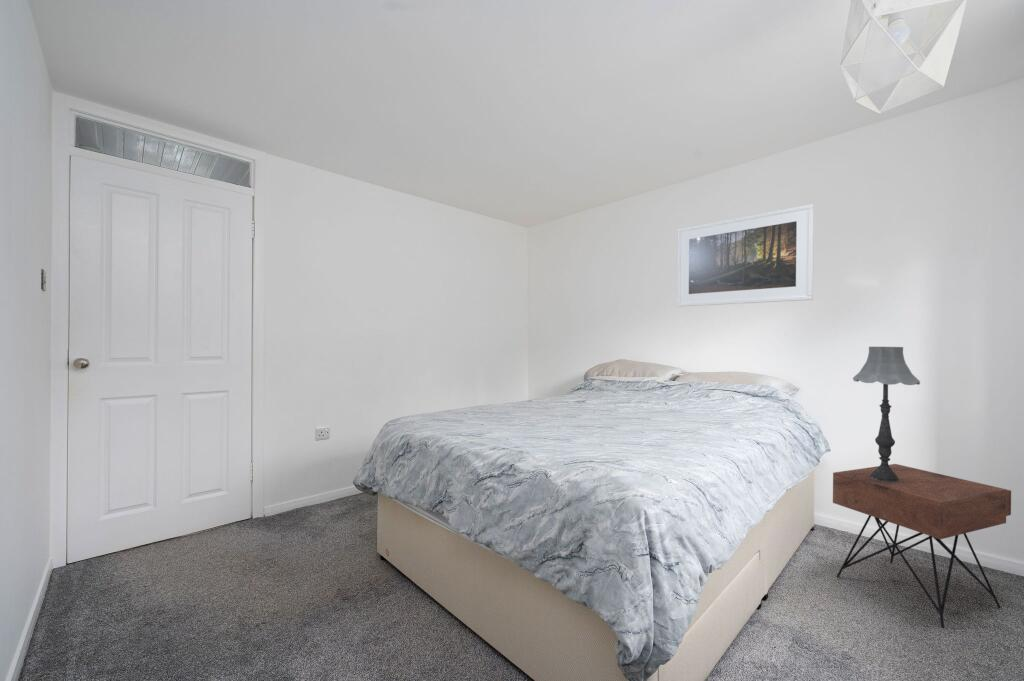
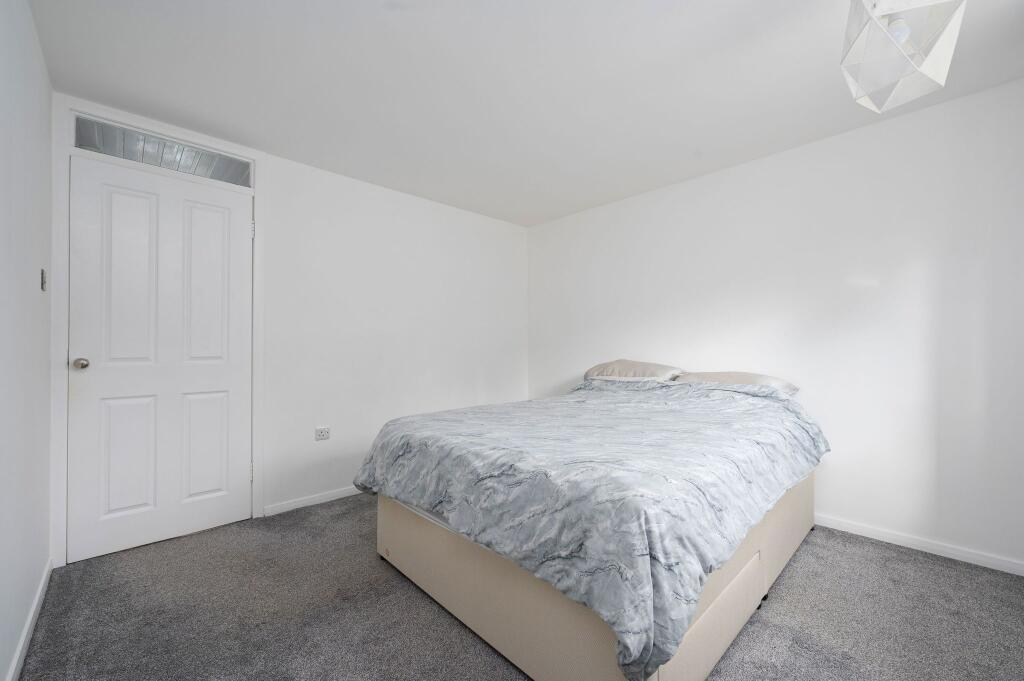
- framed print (738, 260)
- nightstand (920, 534)
- table lamp (886, 412)
